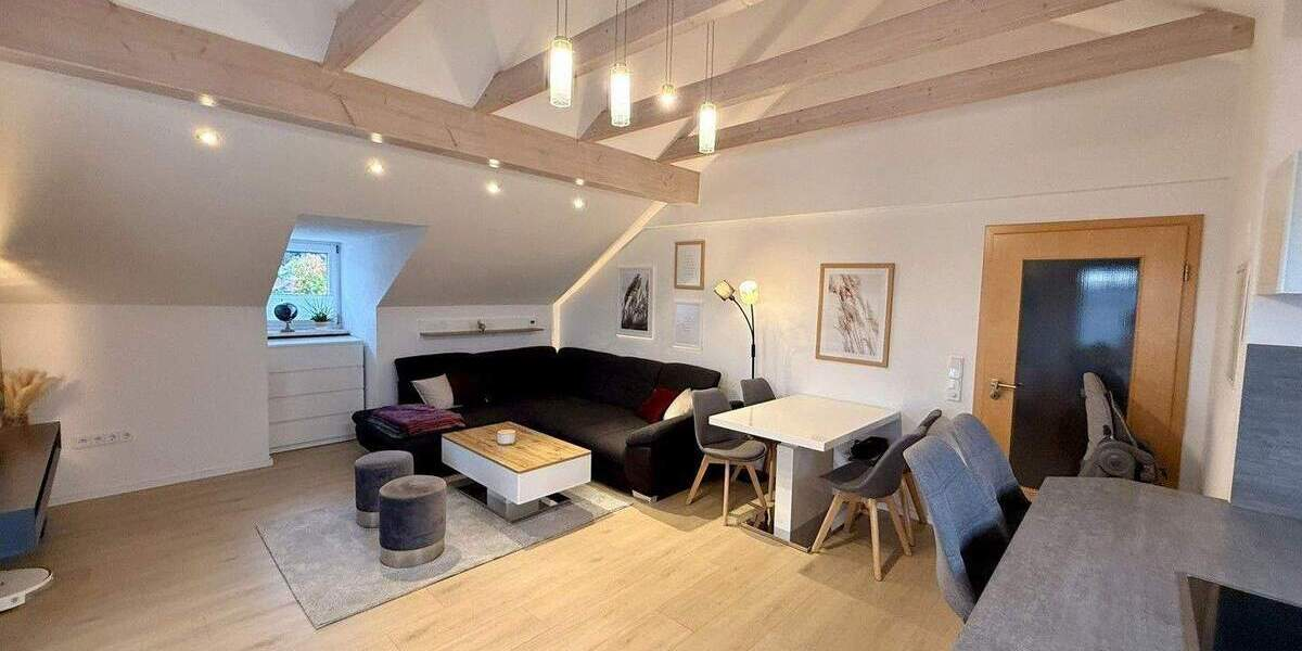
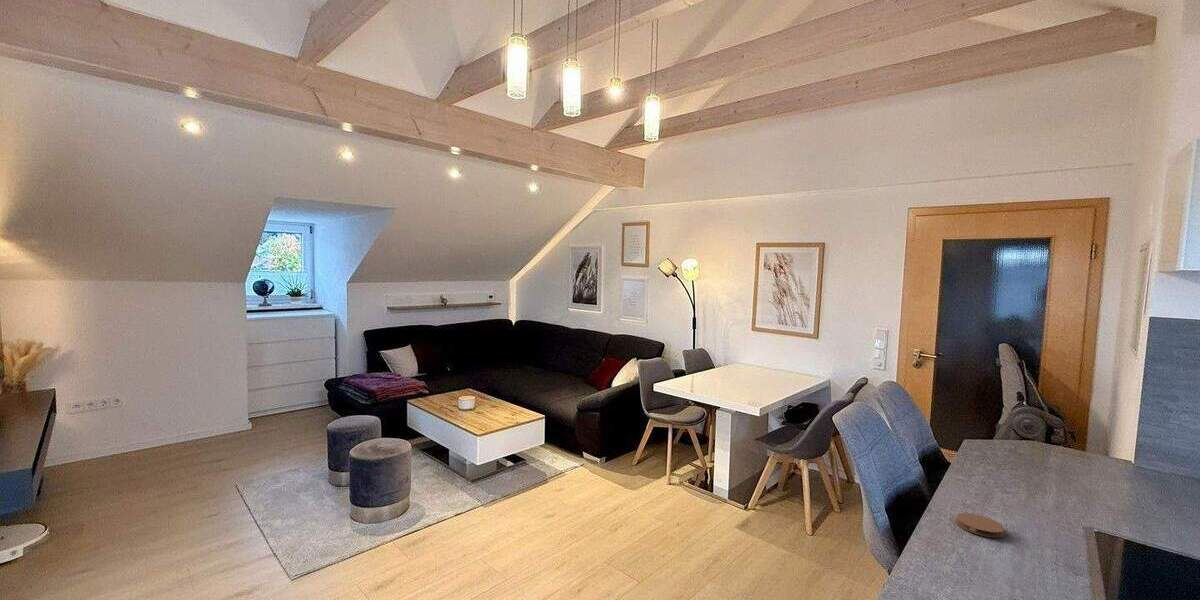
+ coaster (979, 524)
